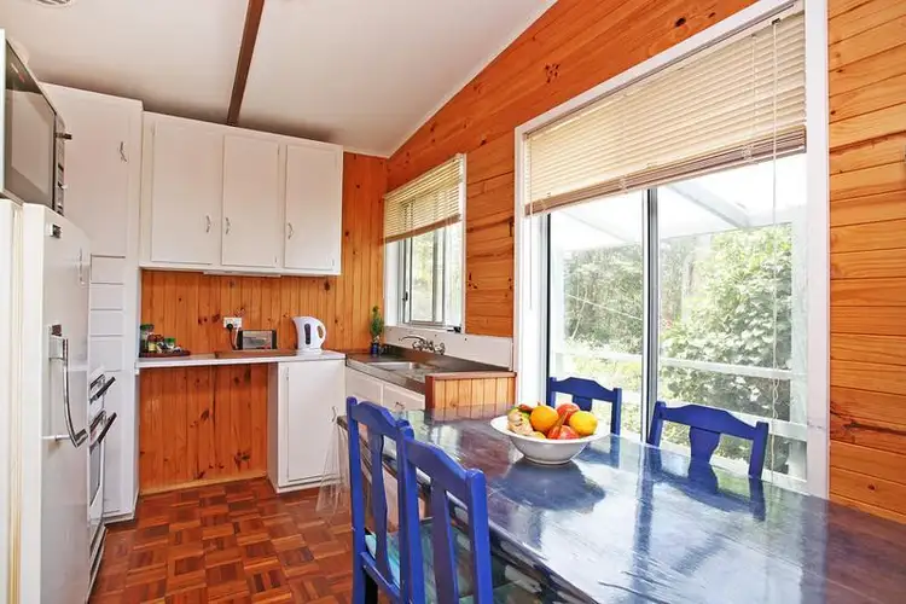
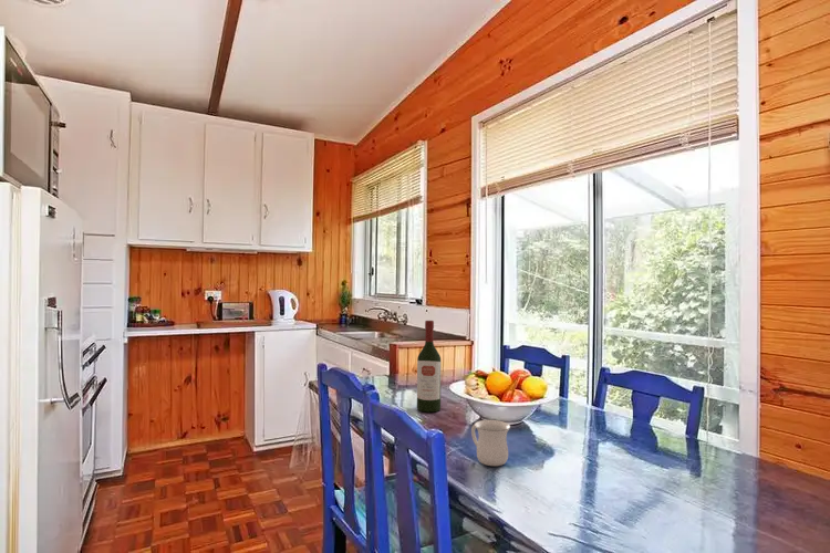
+ wine bottle (428, 364)
+ mug (487, 441)
